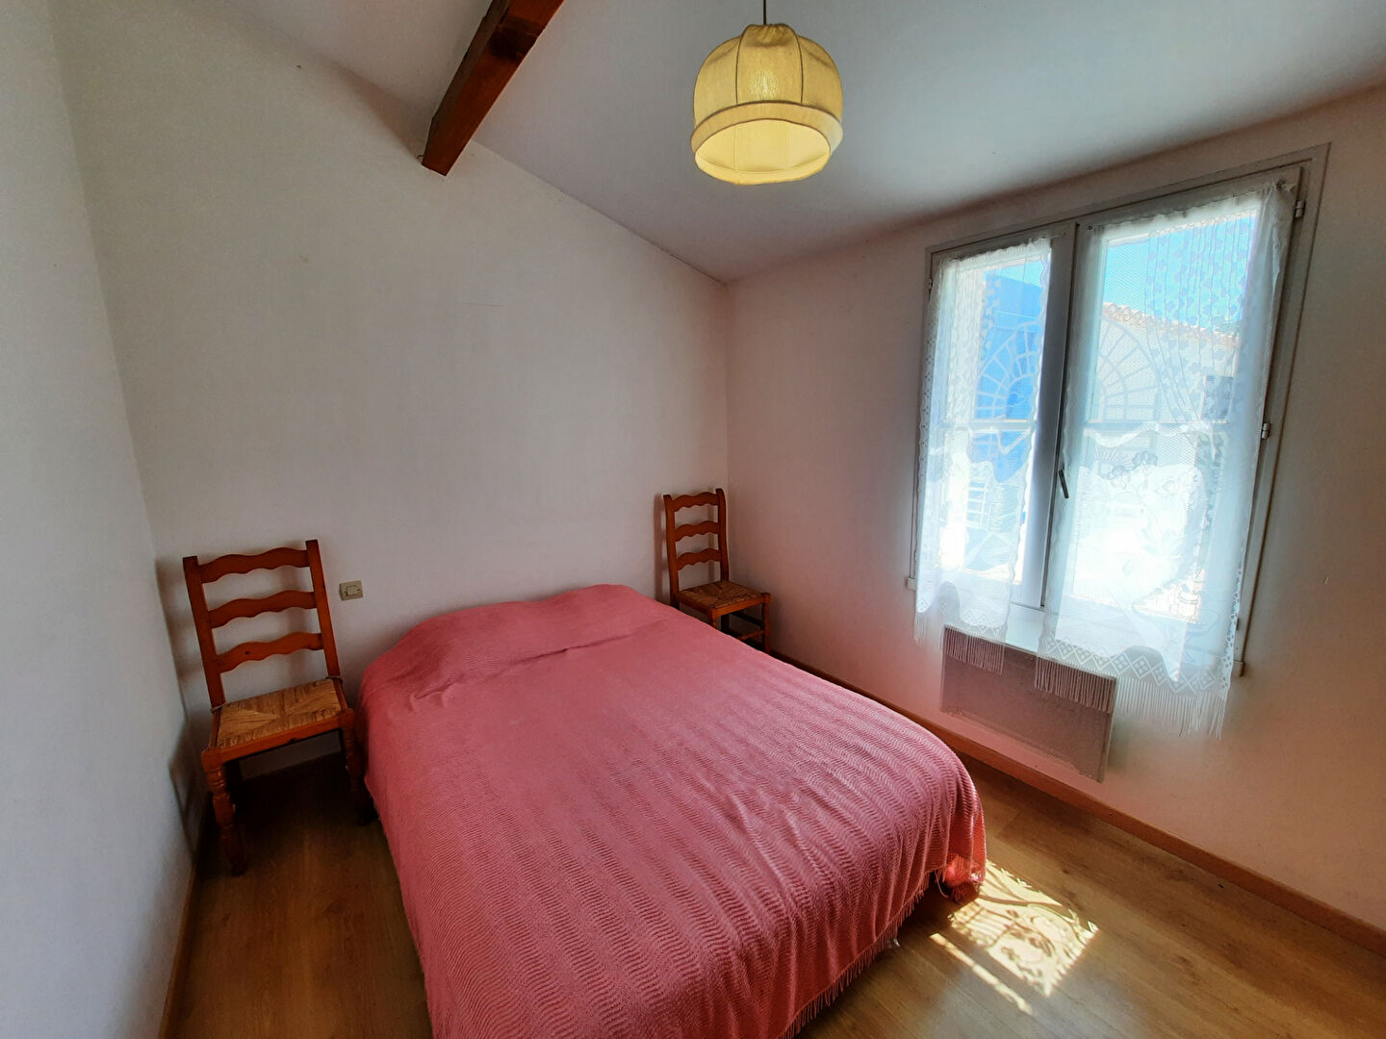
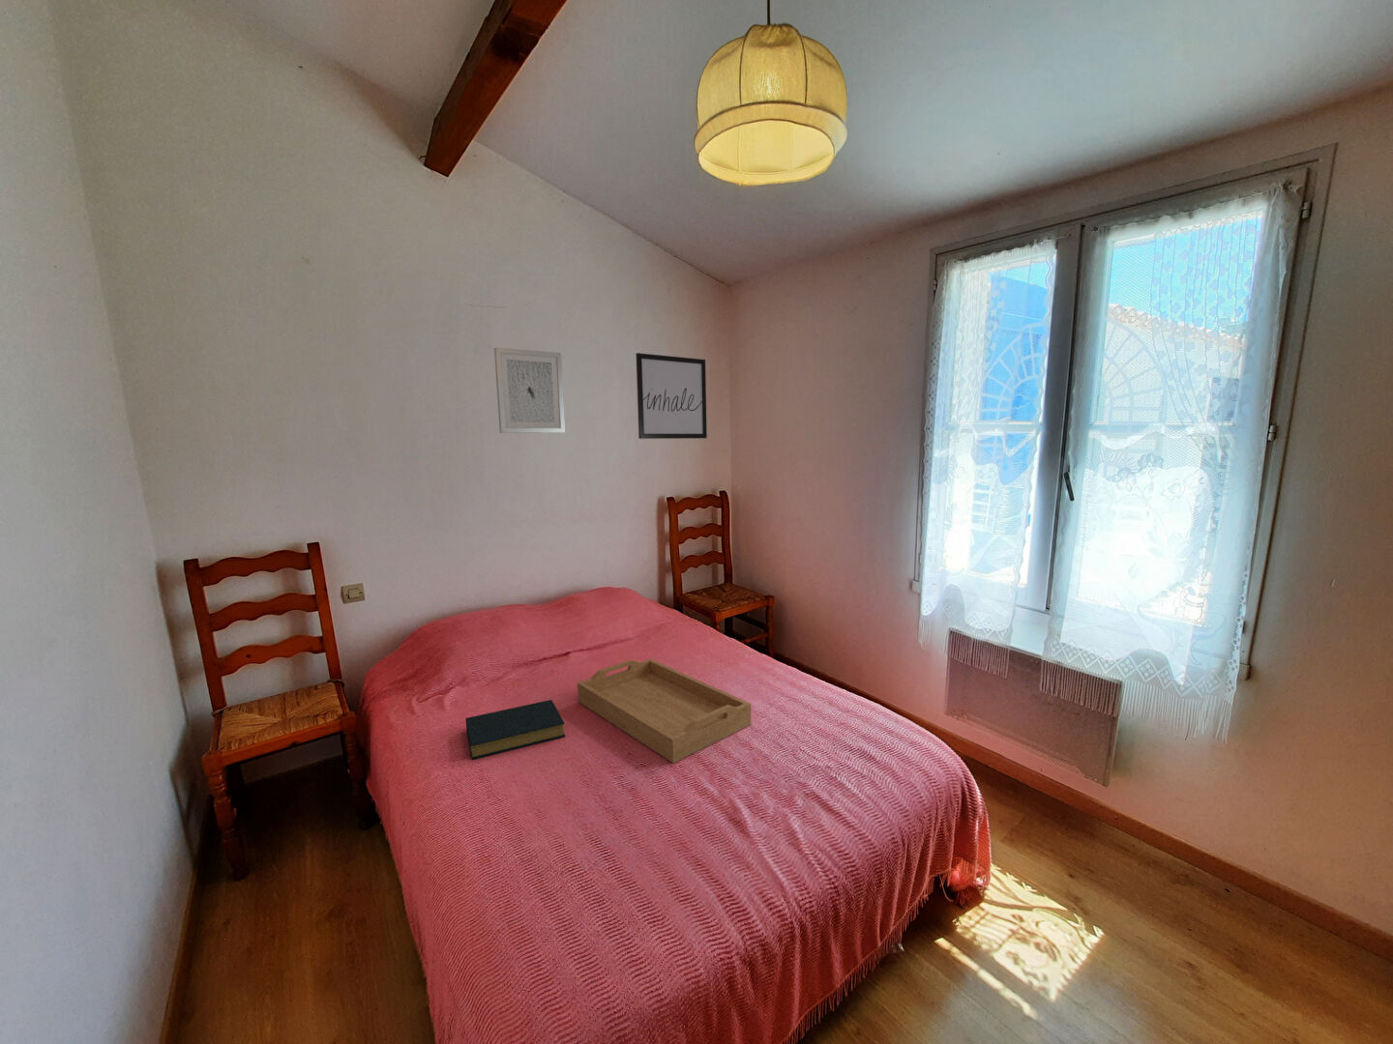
+ hardback book (514, 726)
+ wall art (531, 392)
+ wall art (672, 397)
+ serving tray (659, 699)
